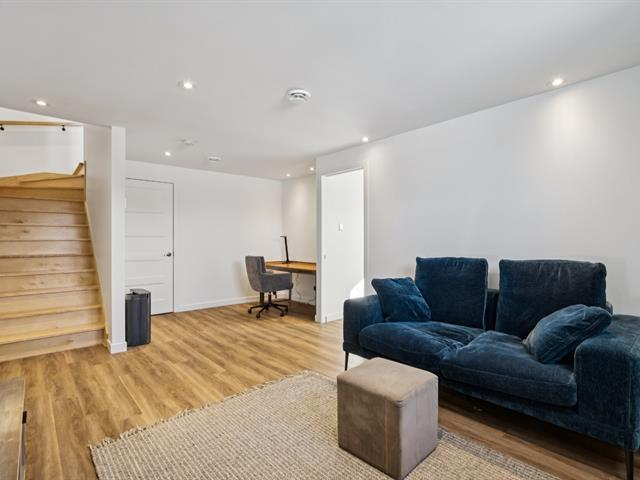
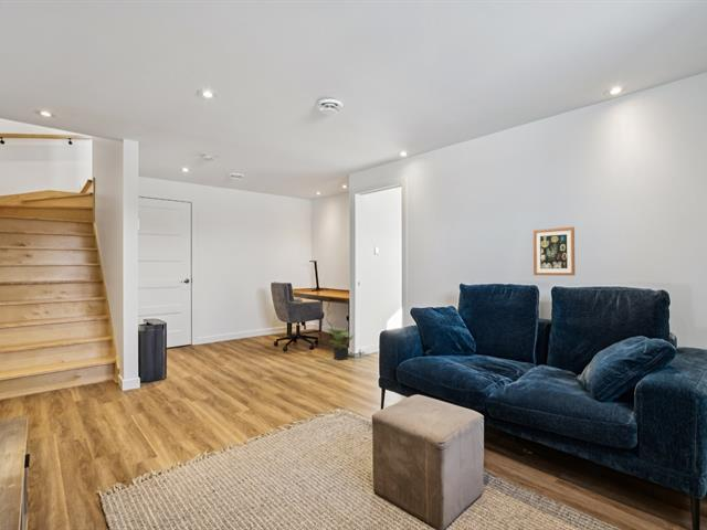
+ wall art (552, 252)
+ potted plant (337, 342)
